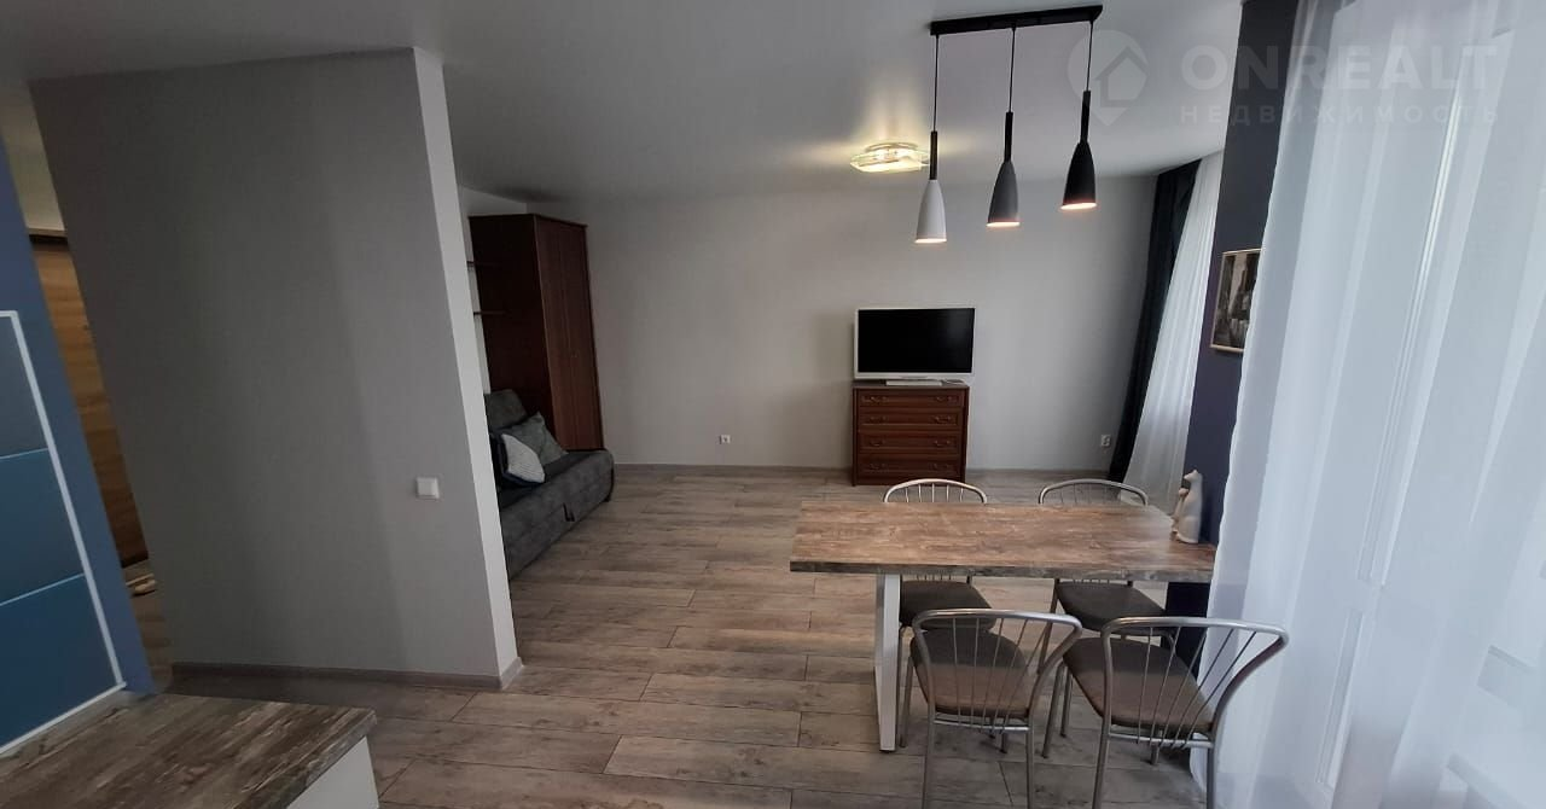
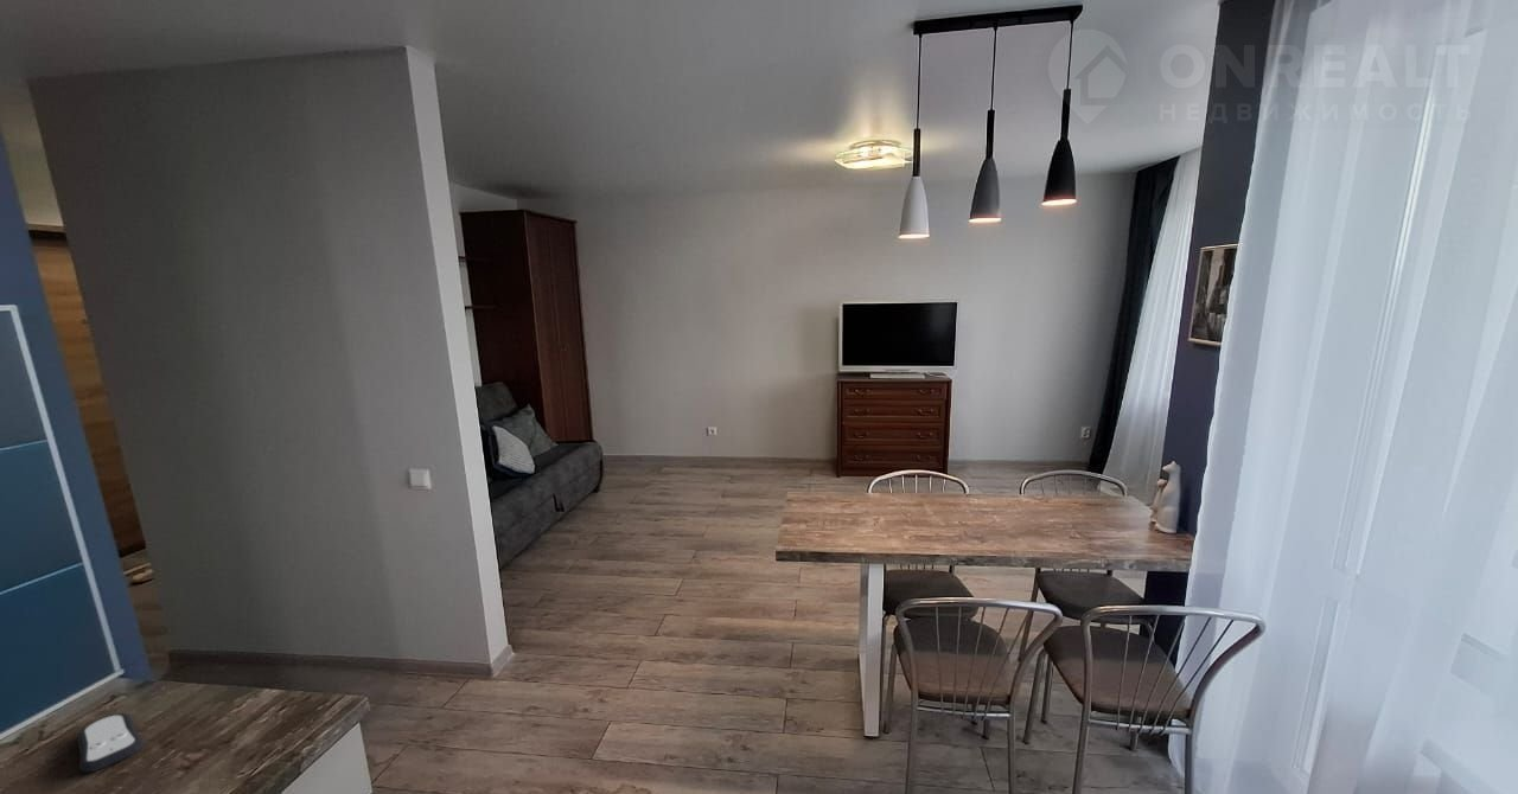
+ remote control (108, 739)
